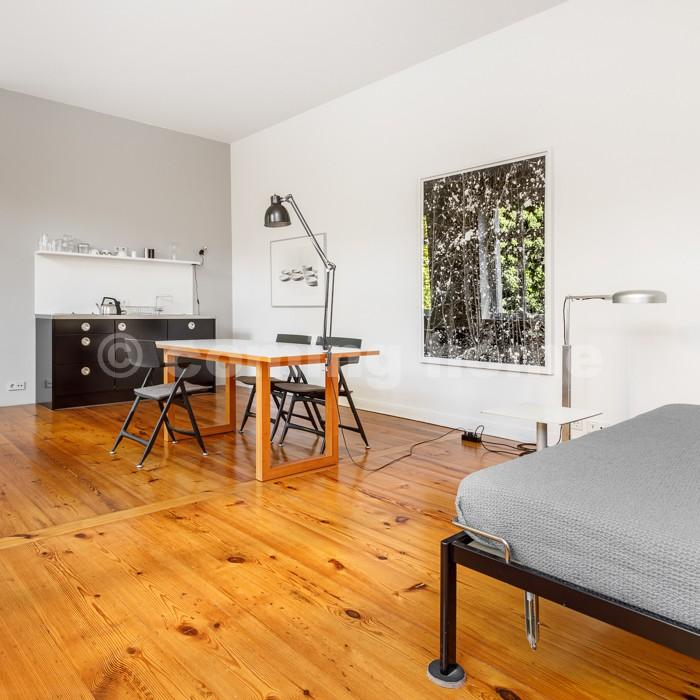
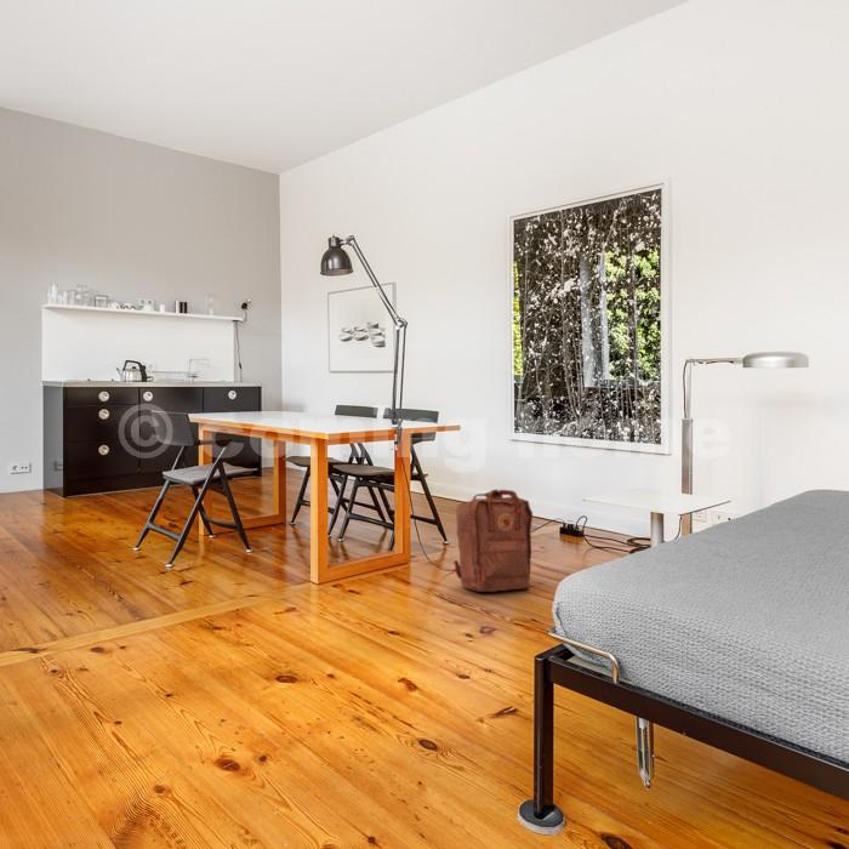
+ backpack (492, 537)
